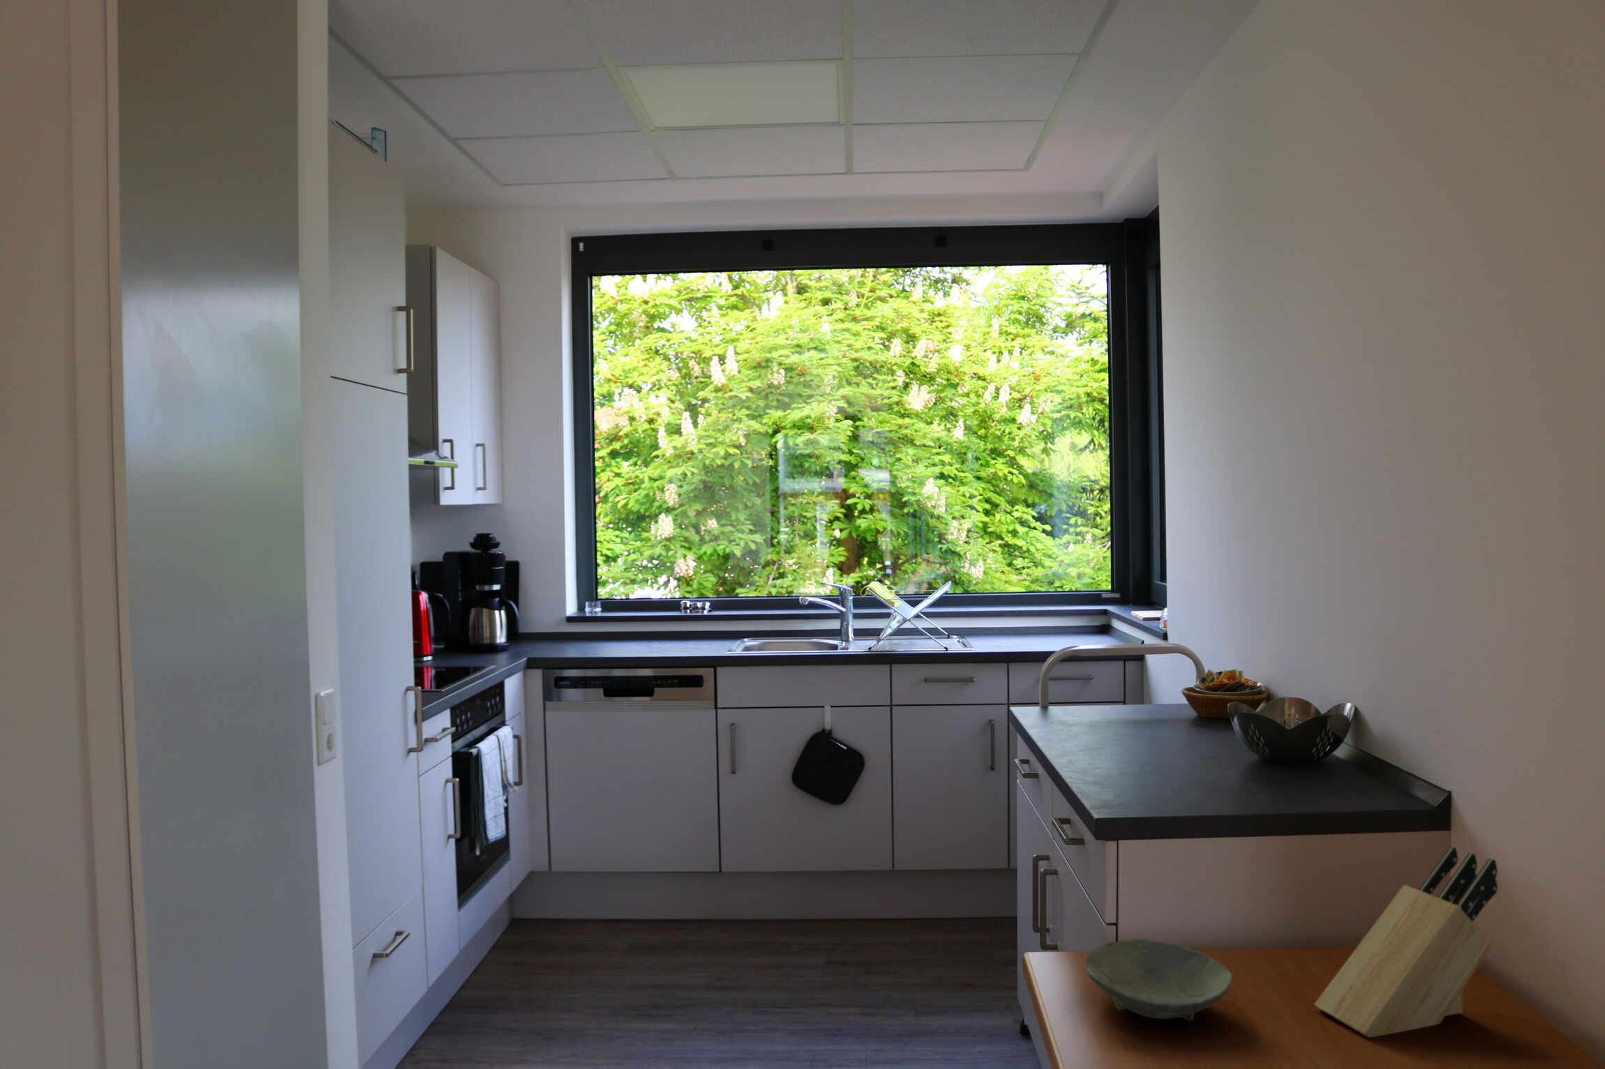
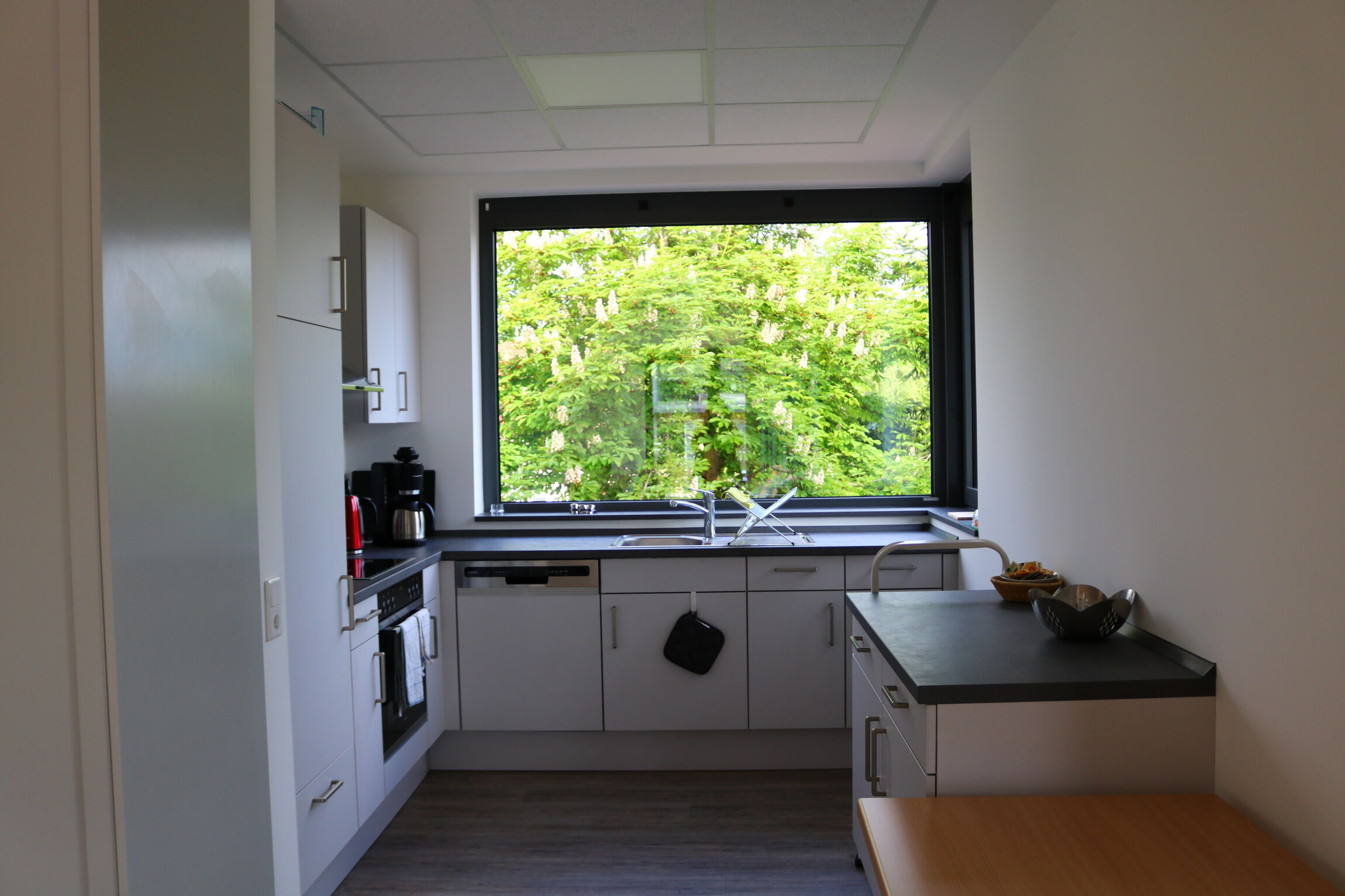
- bowl (1158, 985)
- knife block (1413, 934)
